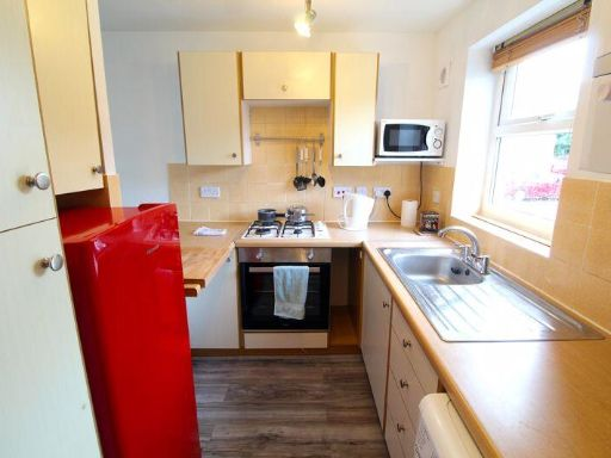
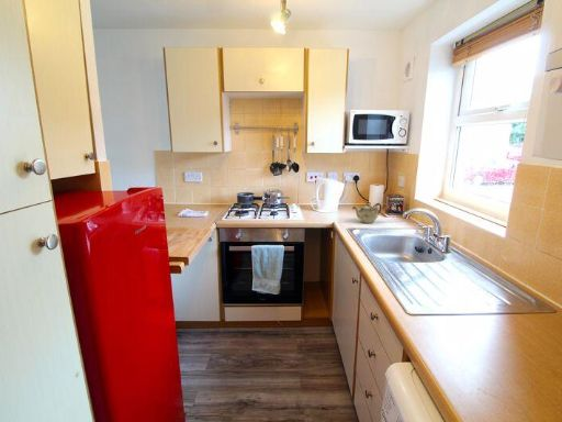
+ teapot (367, 212)
